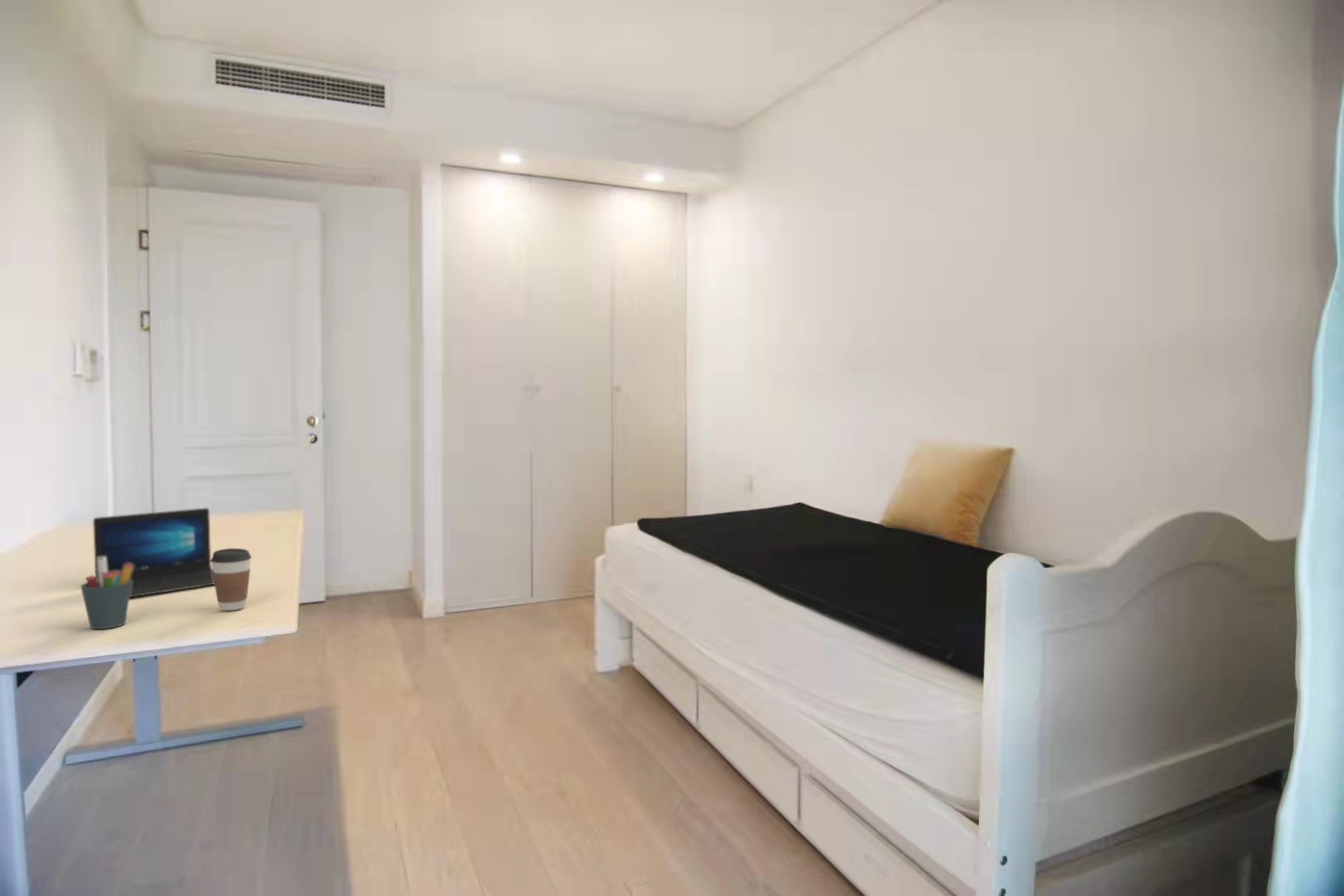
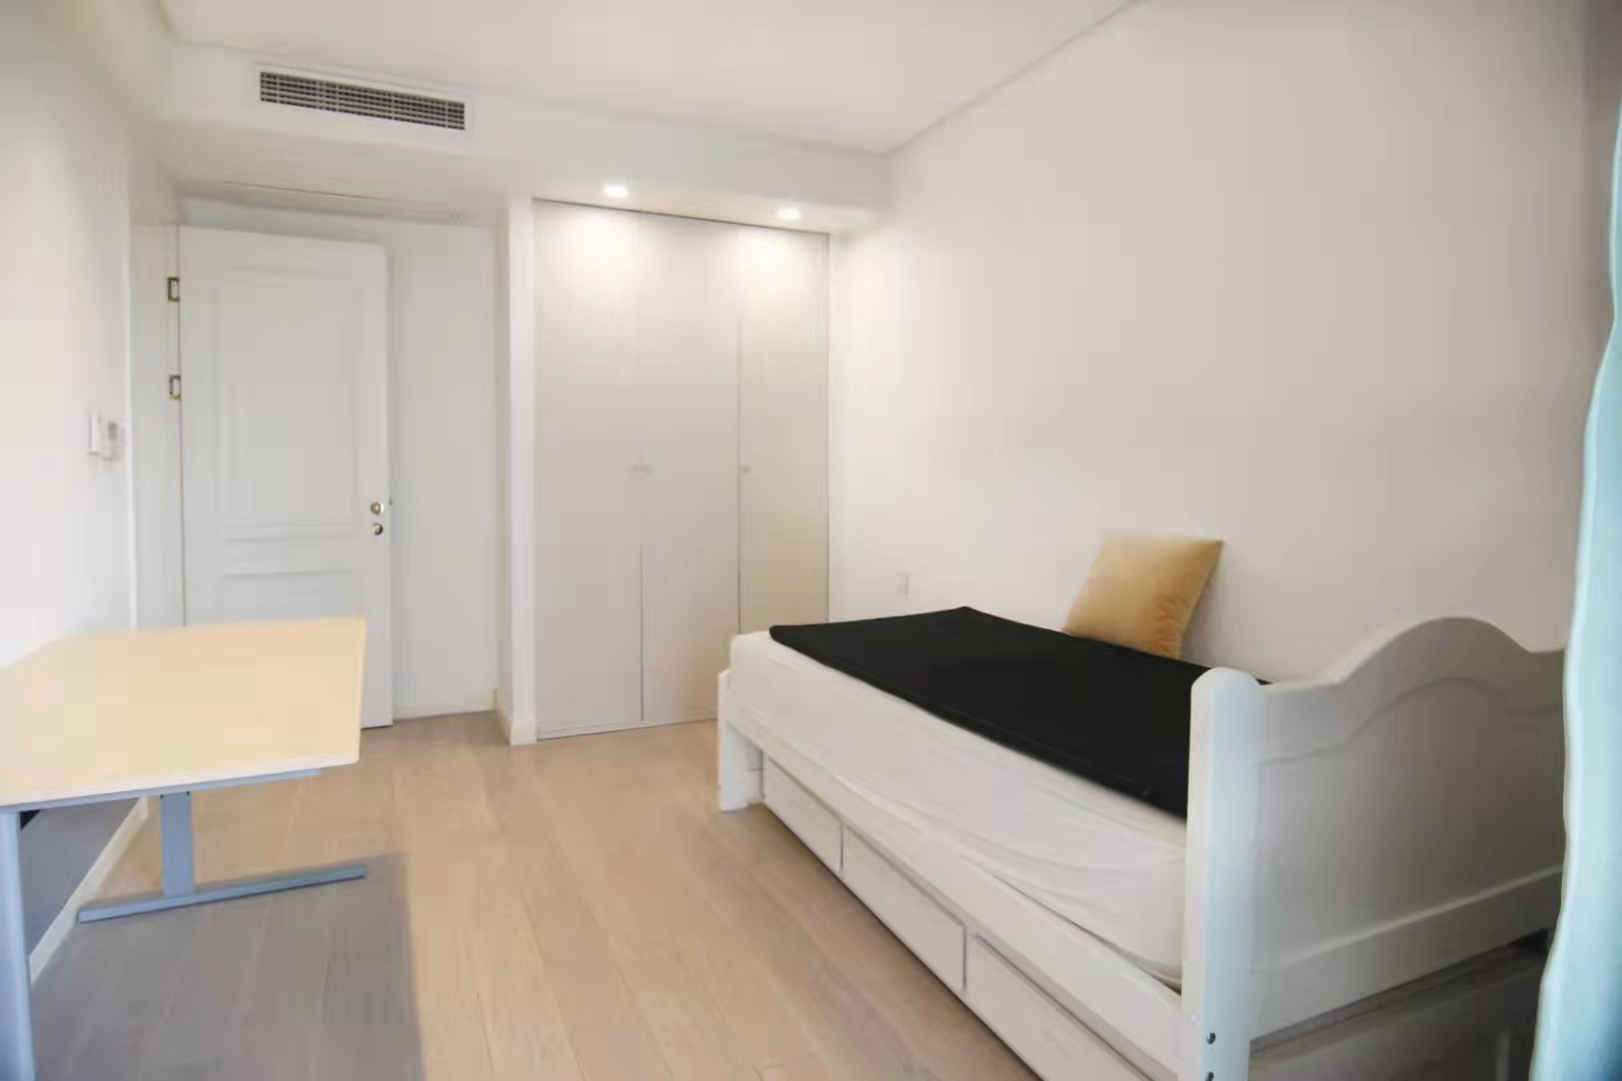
- coffee cup (231, 579)
- pen holder (107, 592)
- laptop (163, 550)
